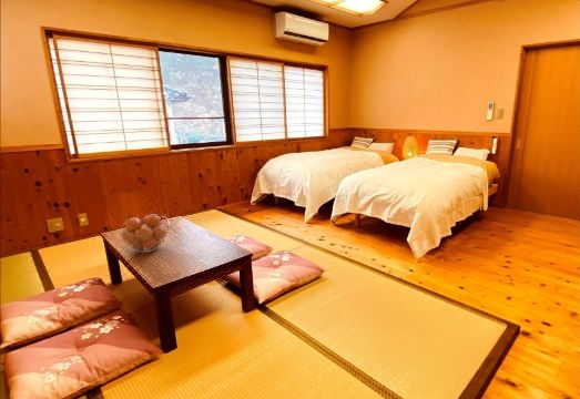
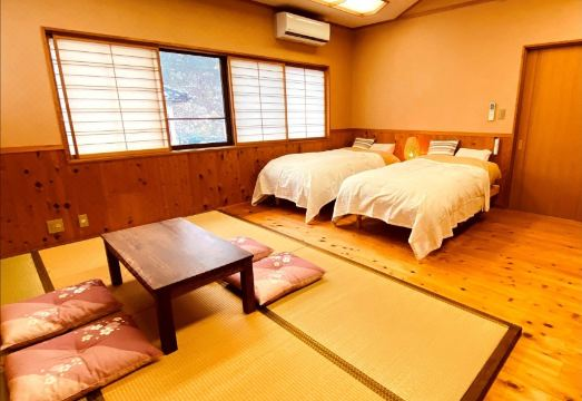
- fruit basket (145, 233)
